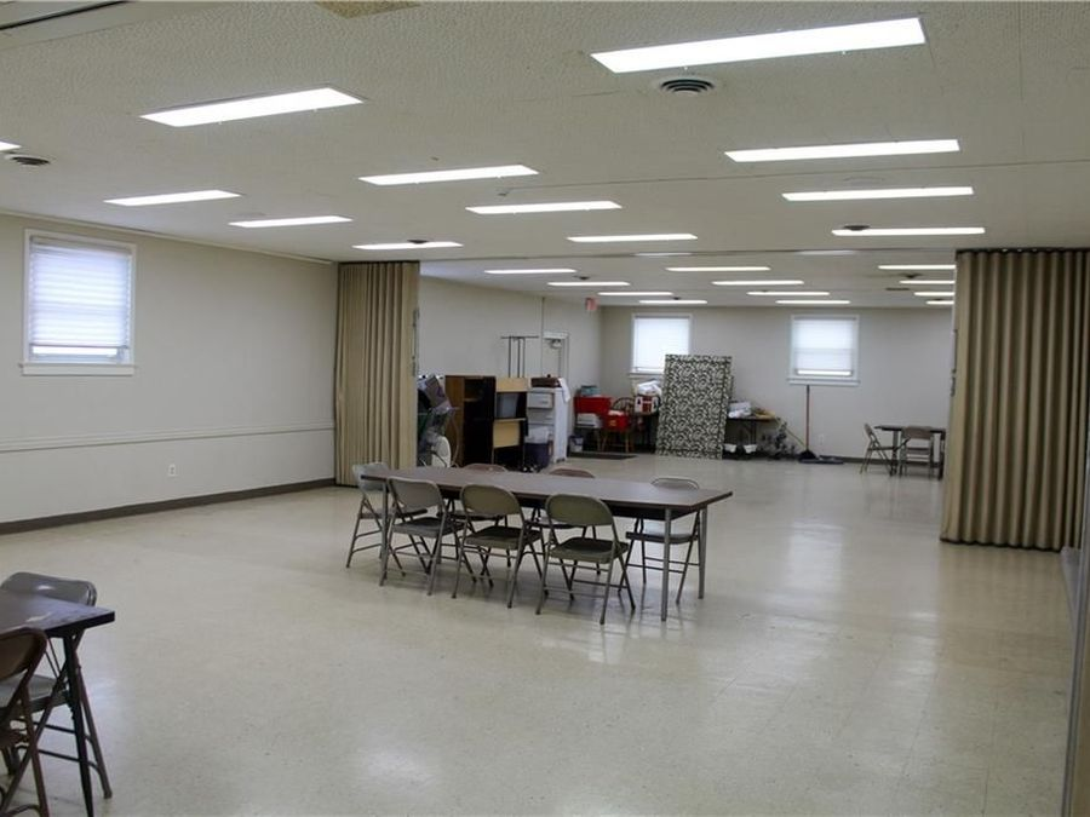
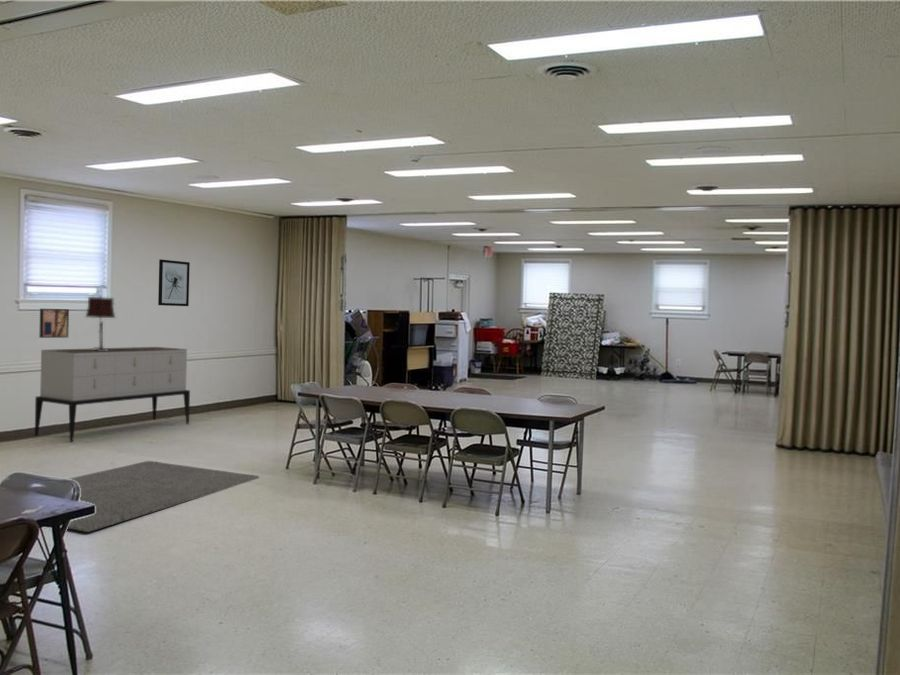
+ wall art (174, 283)
+ rug (123, 489)
+ sideboard (117, 389)
+ table lamp (100, 322)
+ wall art (54, 323)
